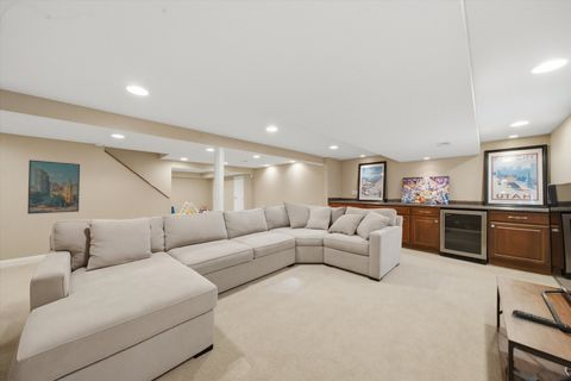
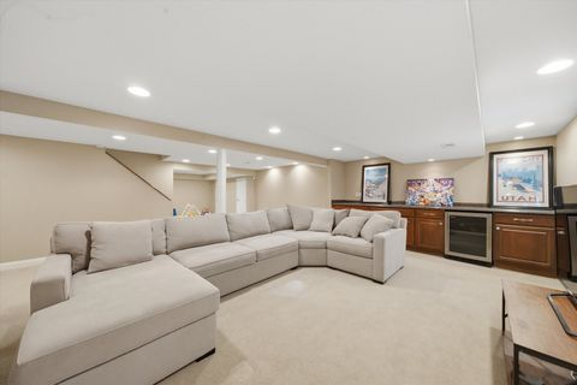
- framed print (55, 187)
- remote control (540, 319)
